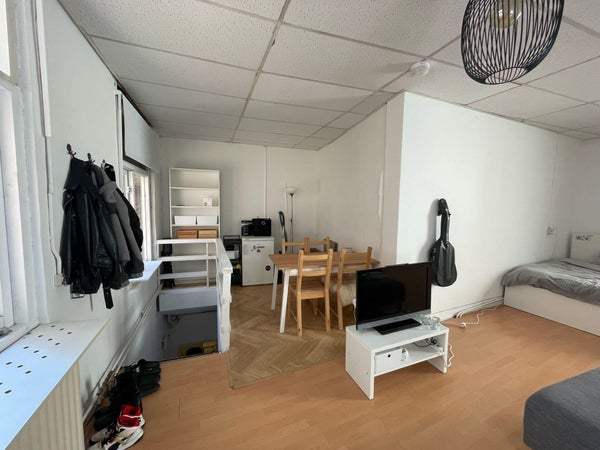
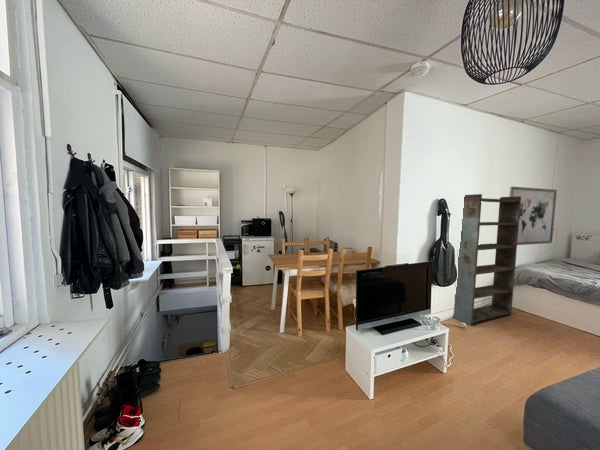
+ bookshelf (487, 249)
+ wall art (532, 216)
